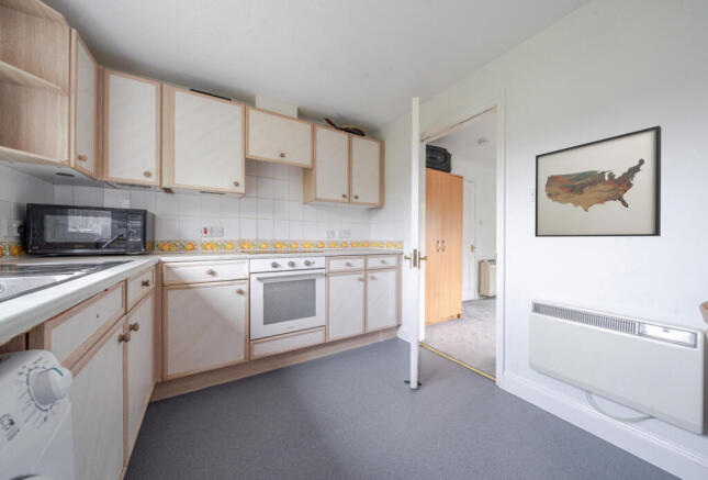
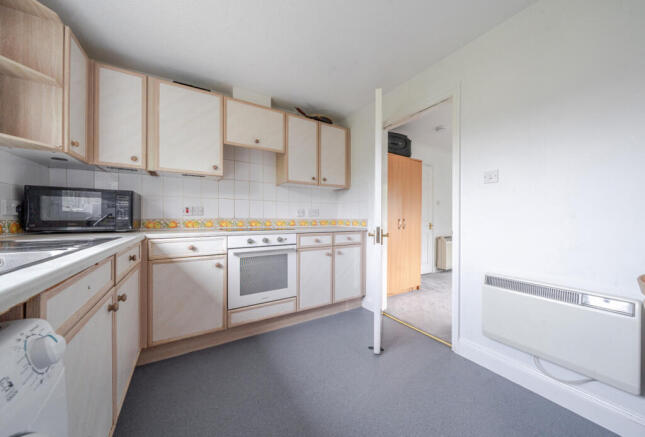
- wall art (588, 190)
